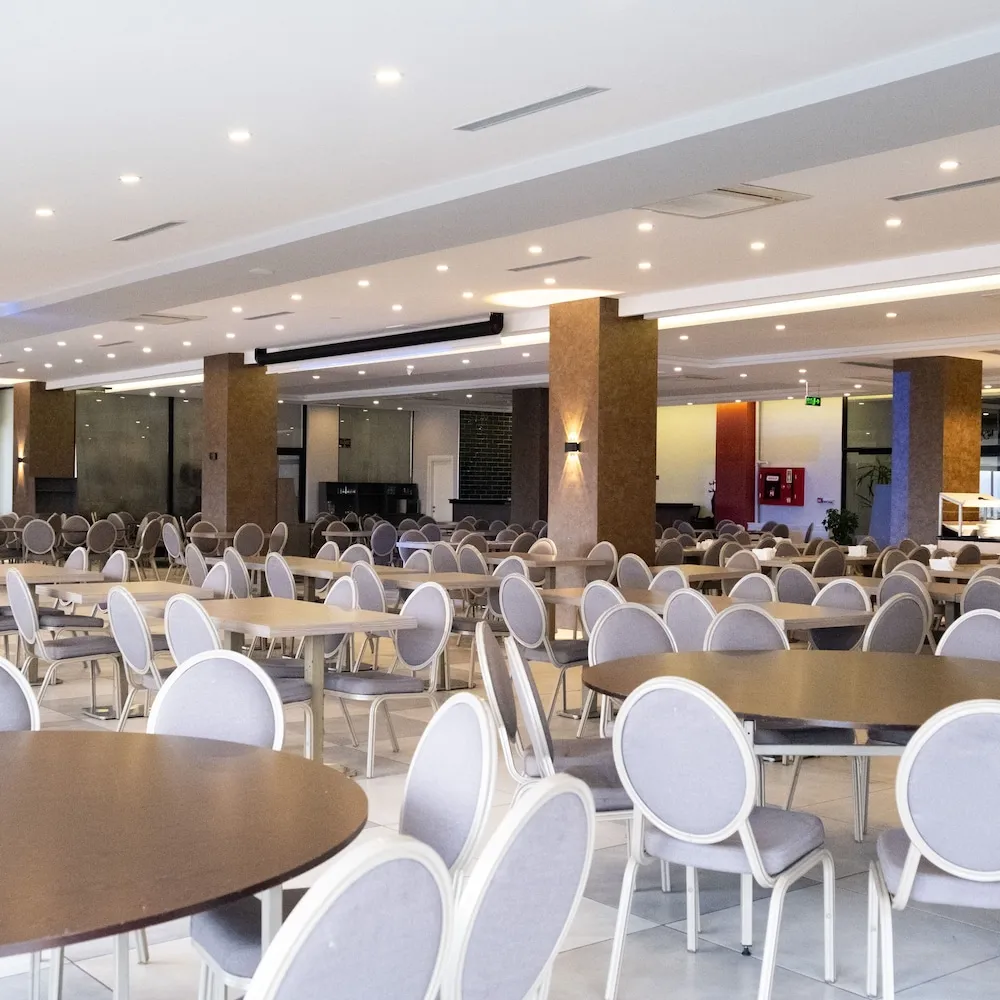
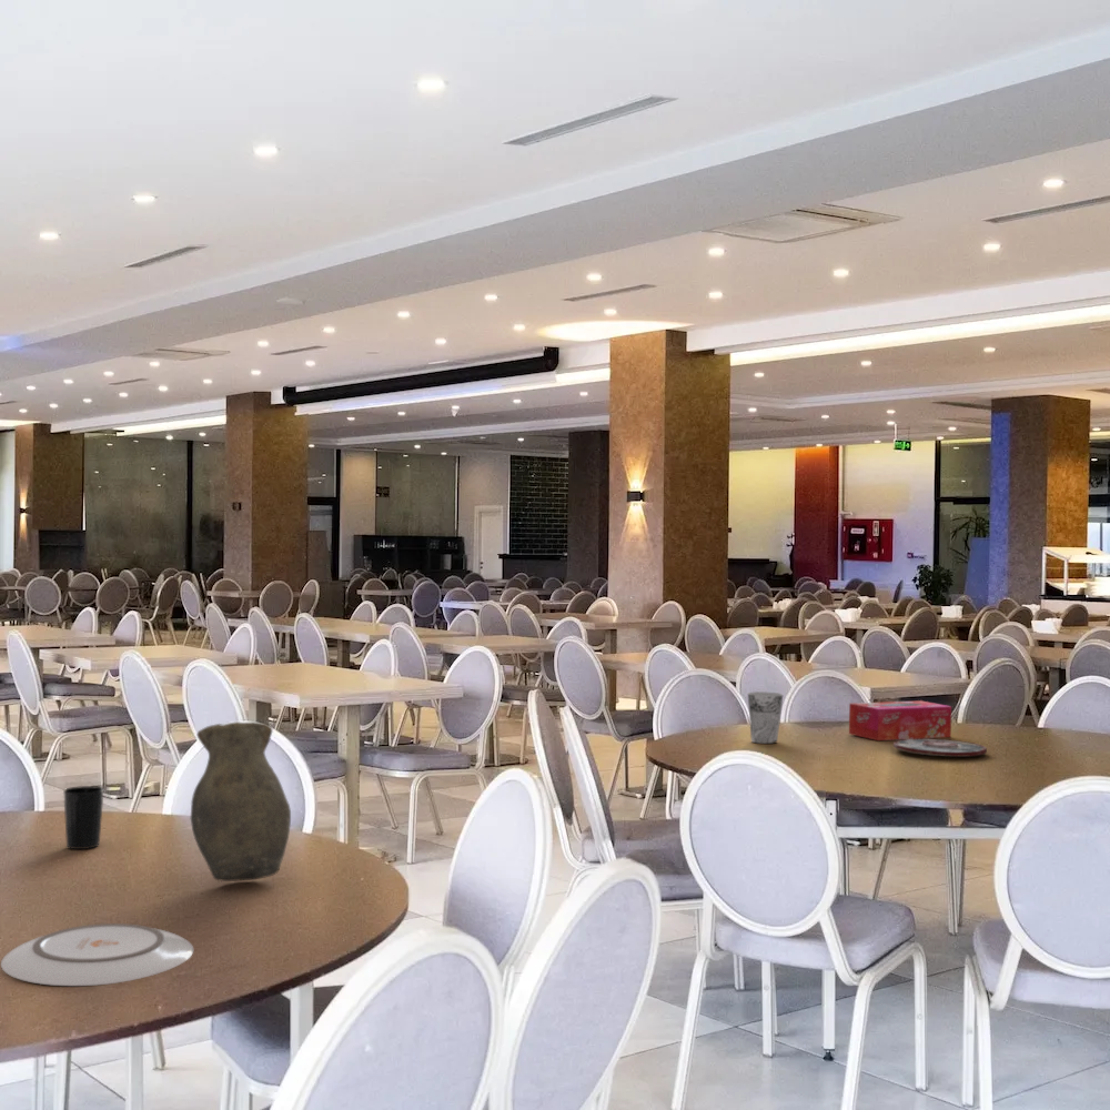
+ cup (765, 717)
+ cup (82, 817)
+ plate (939, 747)
+ tissue box (899, 719)
+ vase (239, 800)
+ plate (99, 948)
